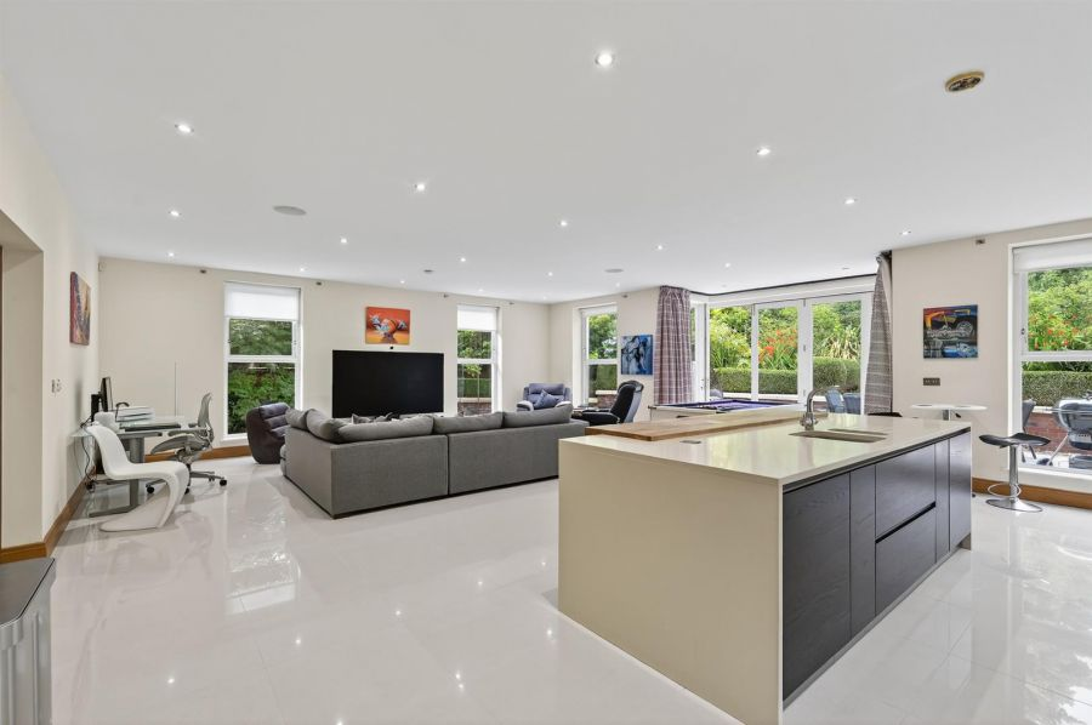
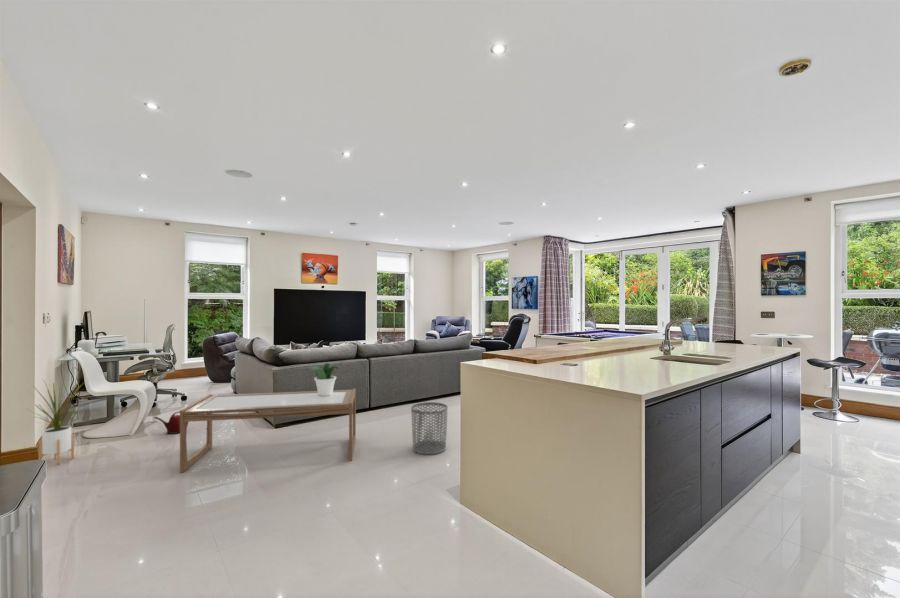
+ potted plant (324, 378)
+ house plant (57, 418)
+ waste bin (429, 427)
+ coffee table (277, 416)
+ watering can (171, 422)
